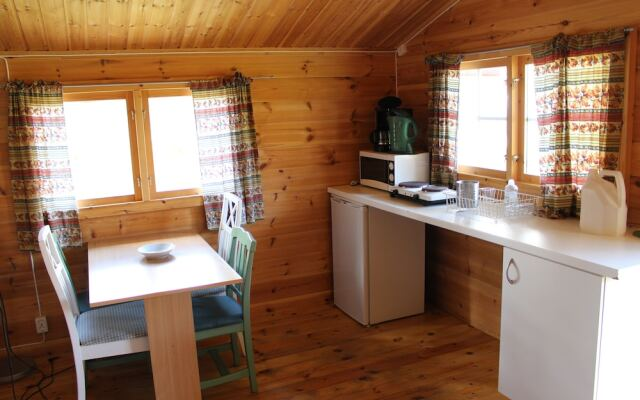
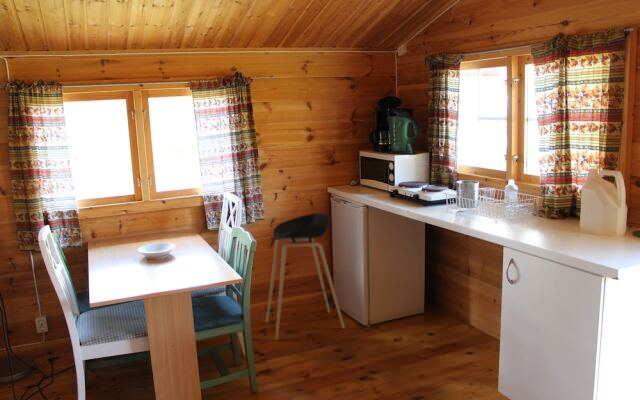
+ stool (317, 270)
